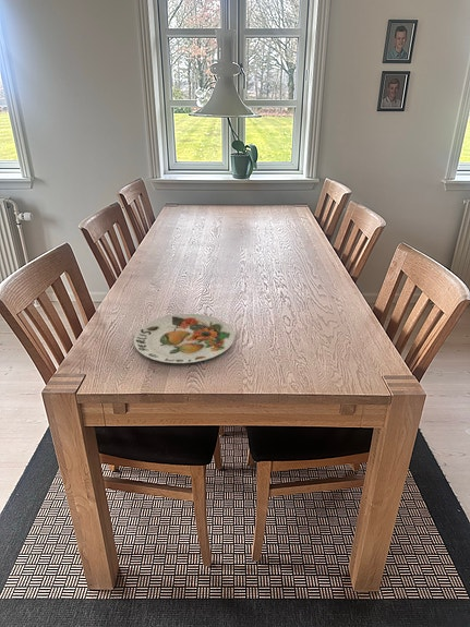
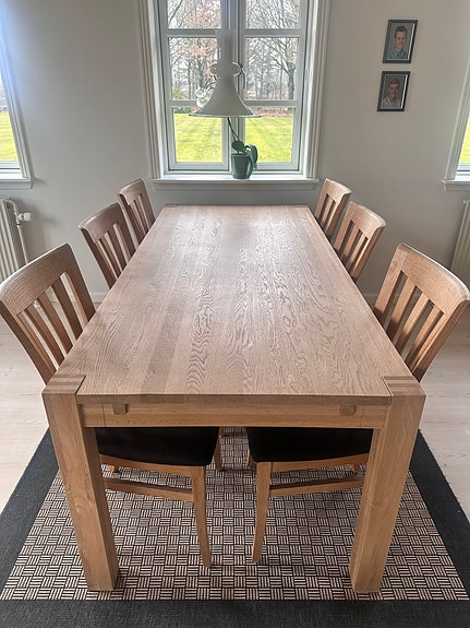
- plate (184, 337)
